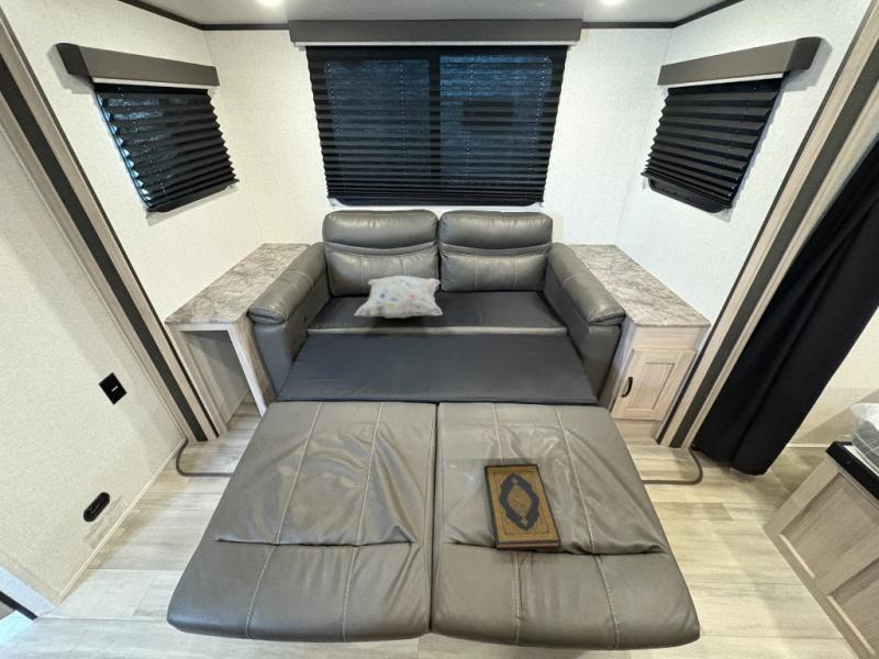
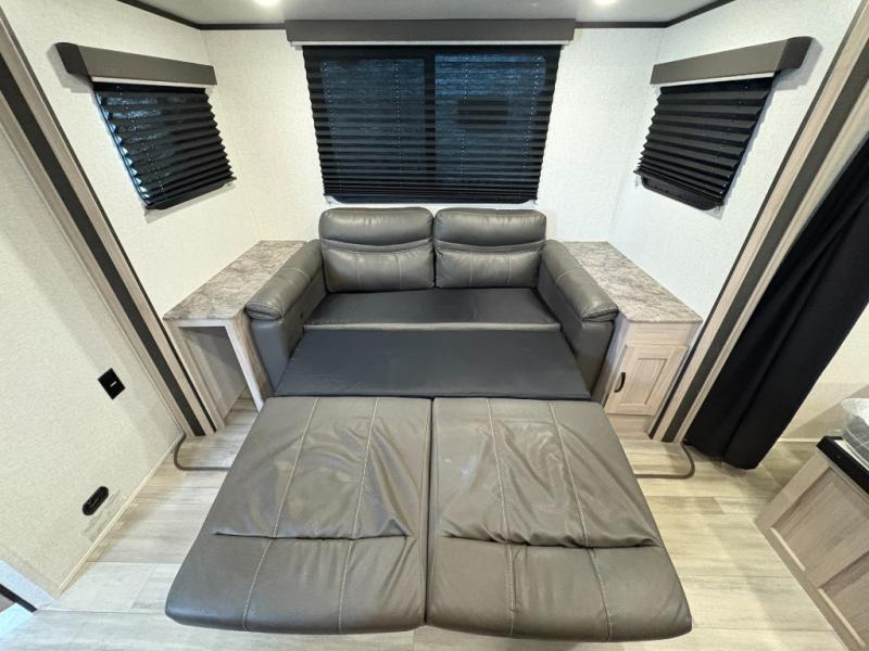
- decorative pillow (401, 295)
- hardback book (518, 502)
